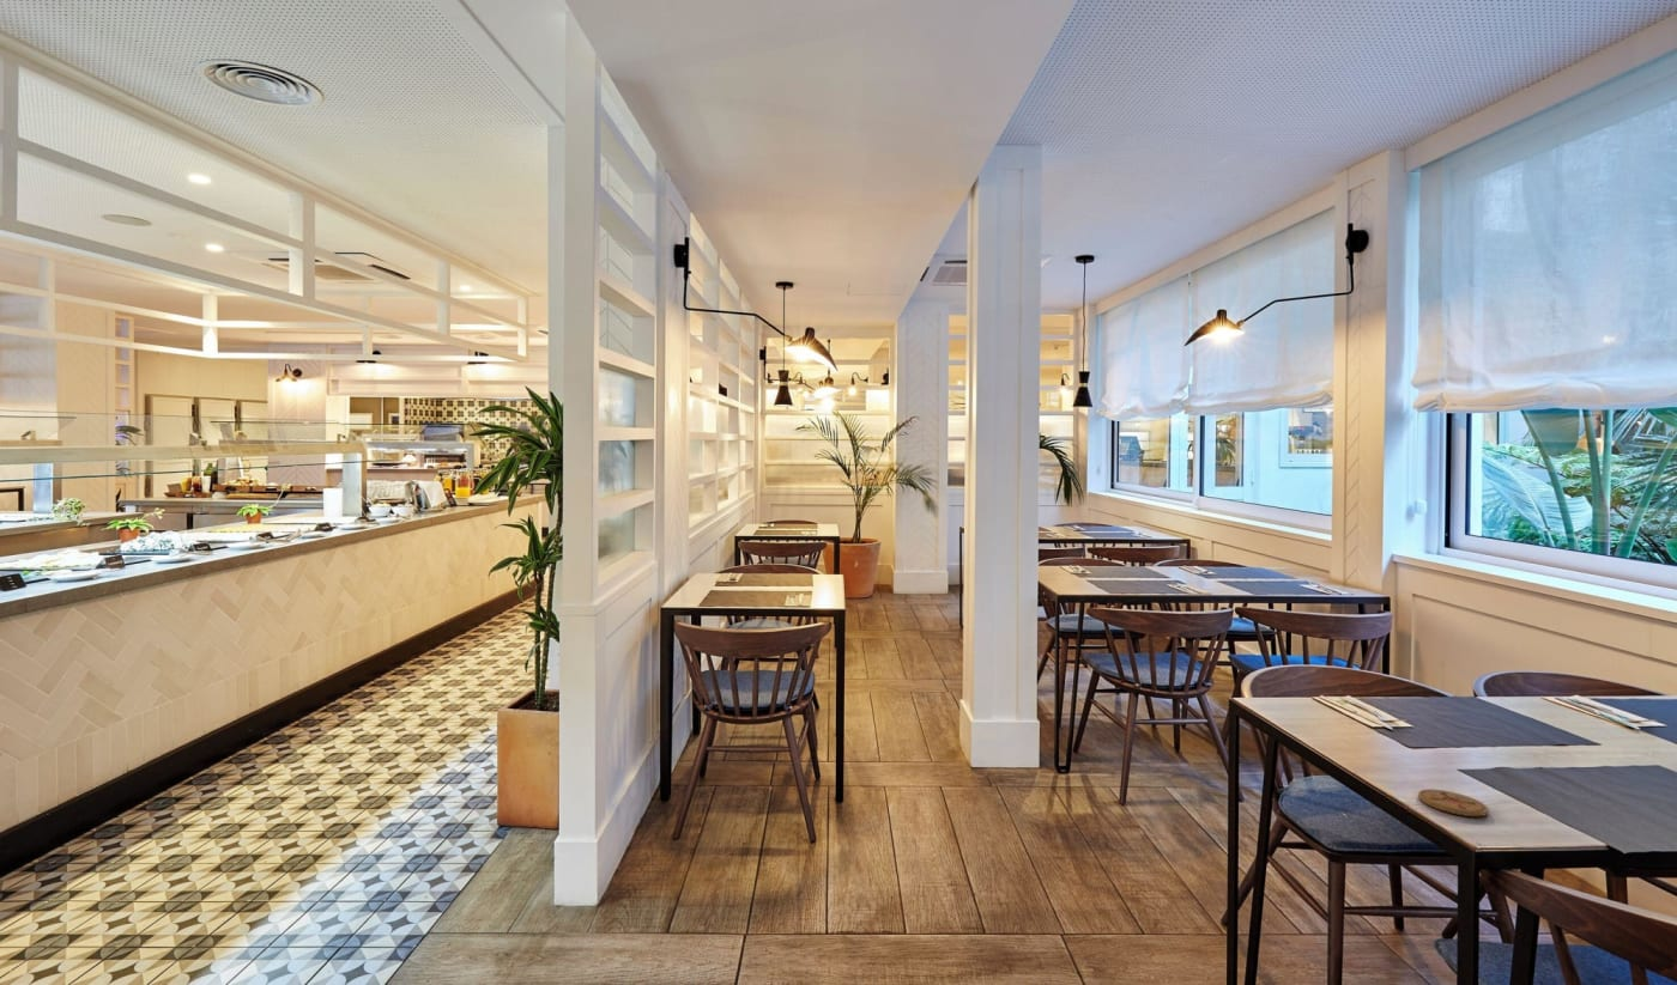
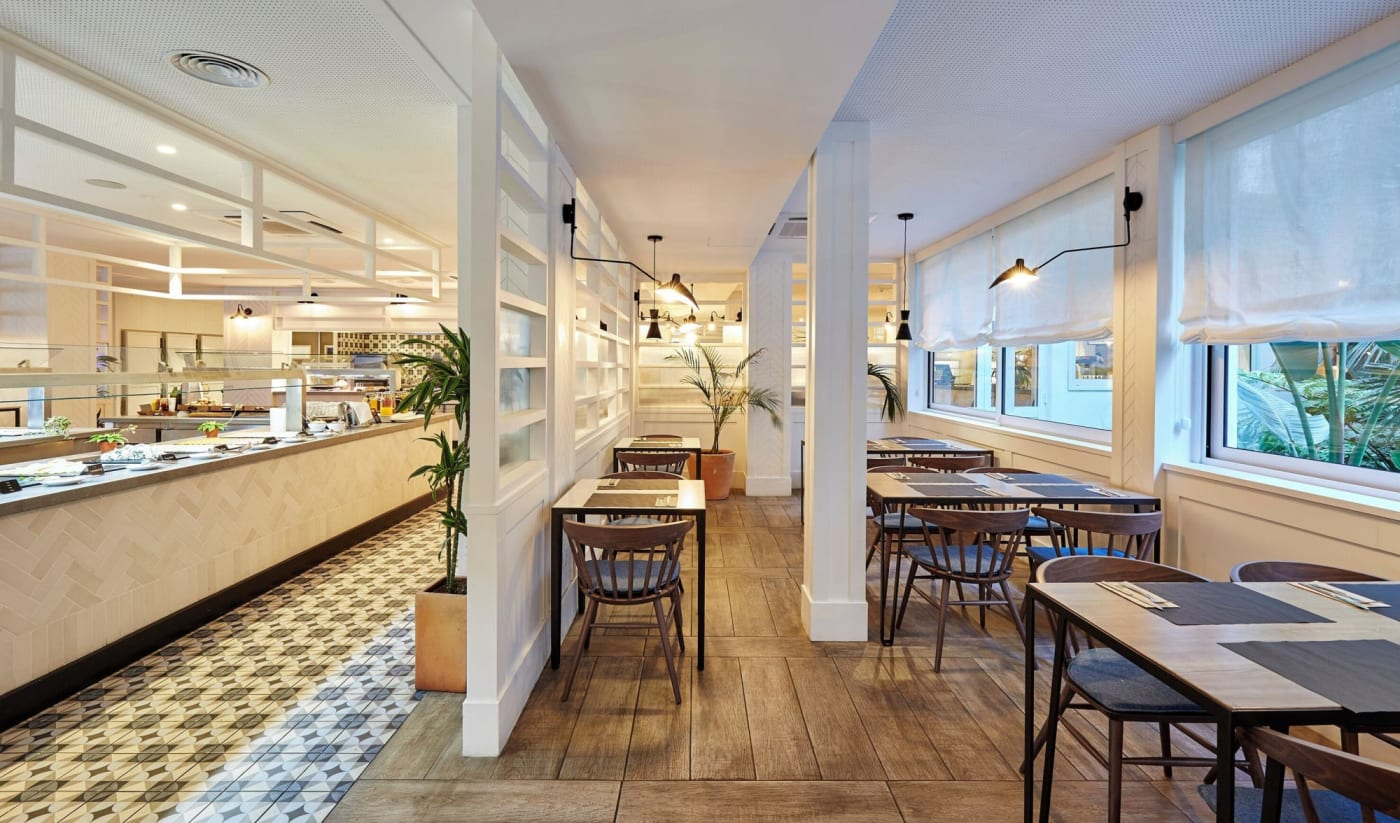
- coaster (1452, 802)
